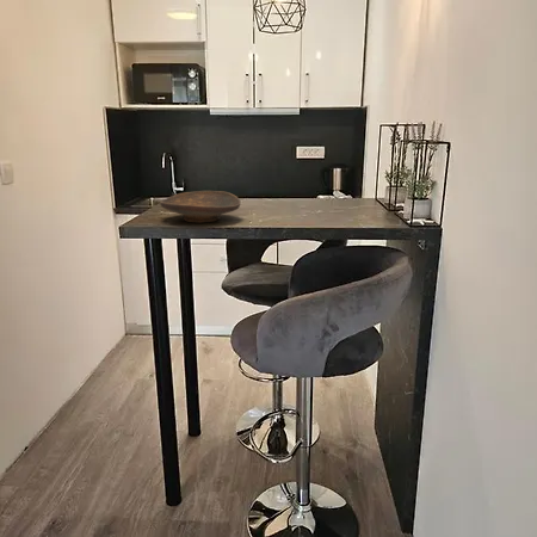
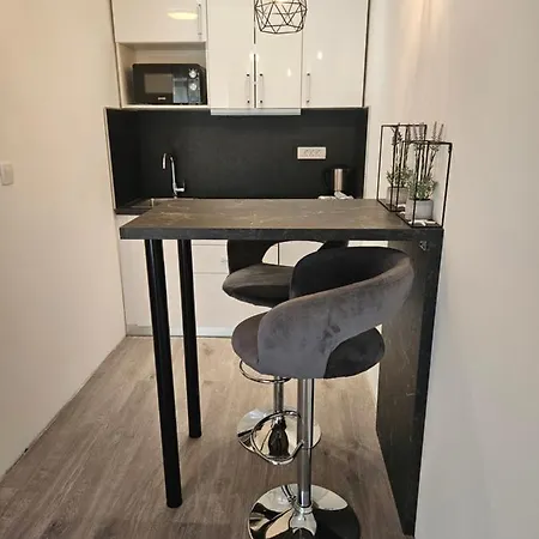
- decorative bowl (200, 208)
